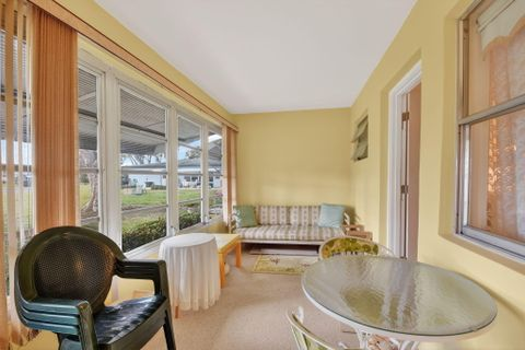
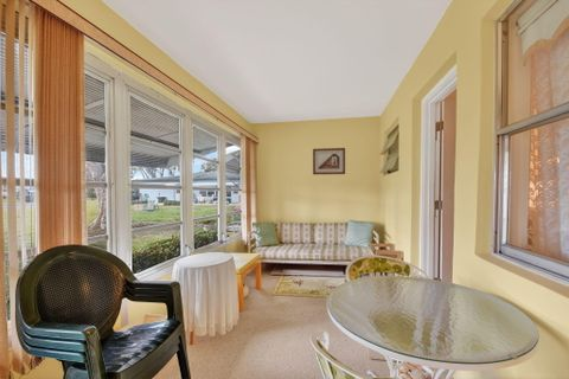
+ picture frame (328, 161)
